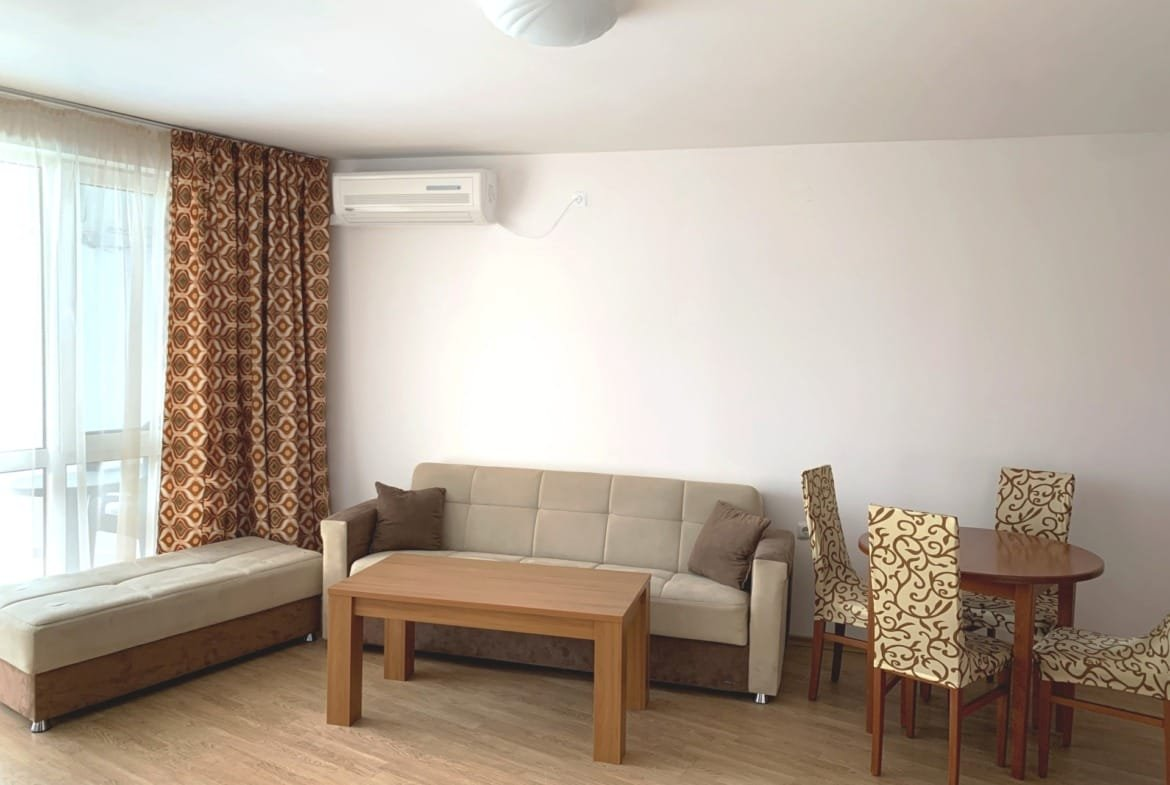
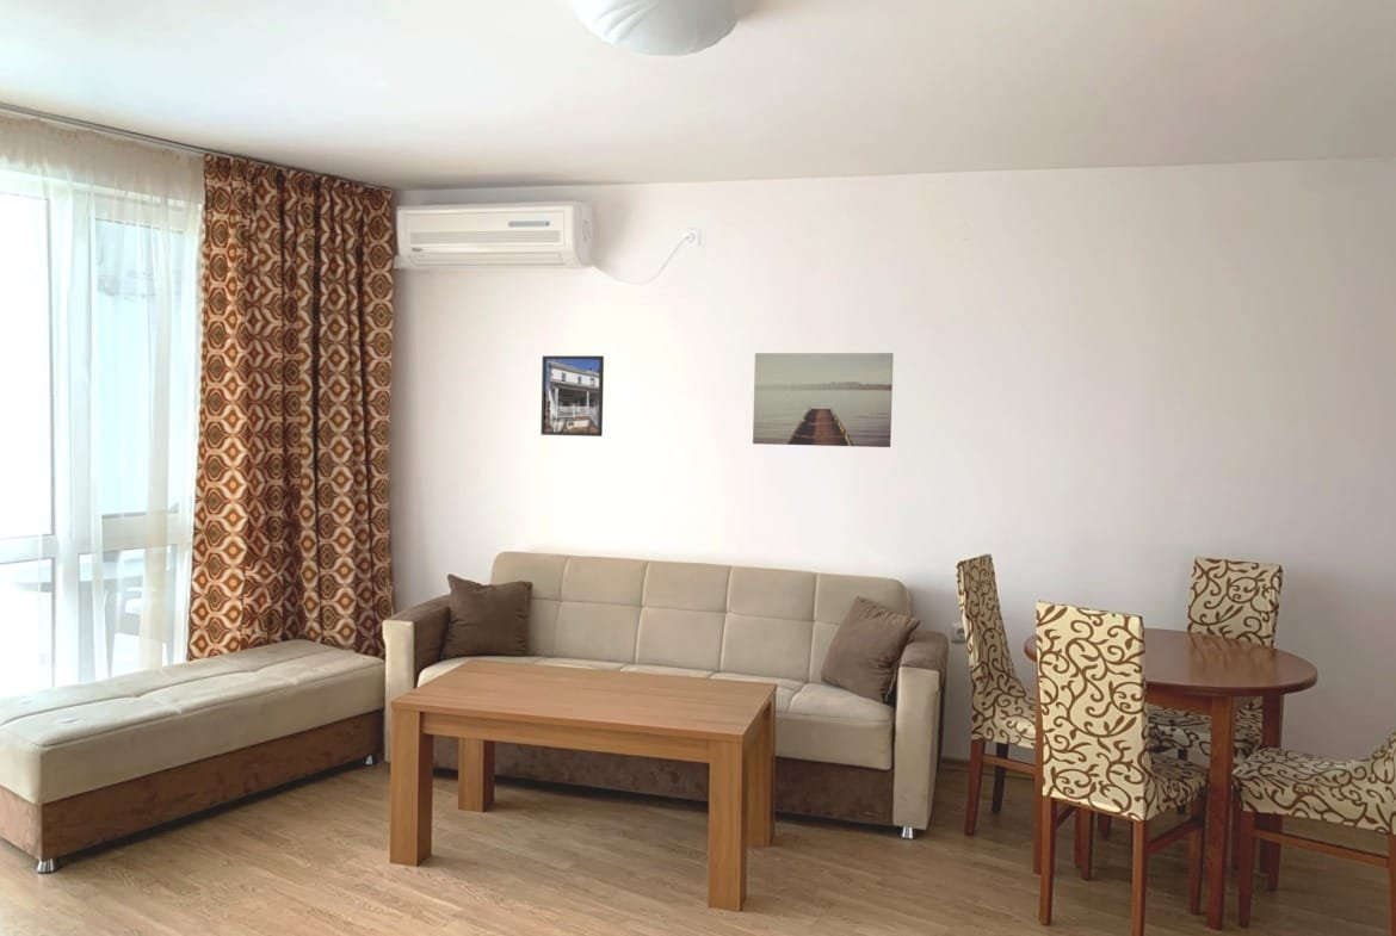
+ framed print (572, 396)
+ wall art (821, 398)
